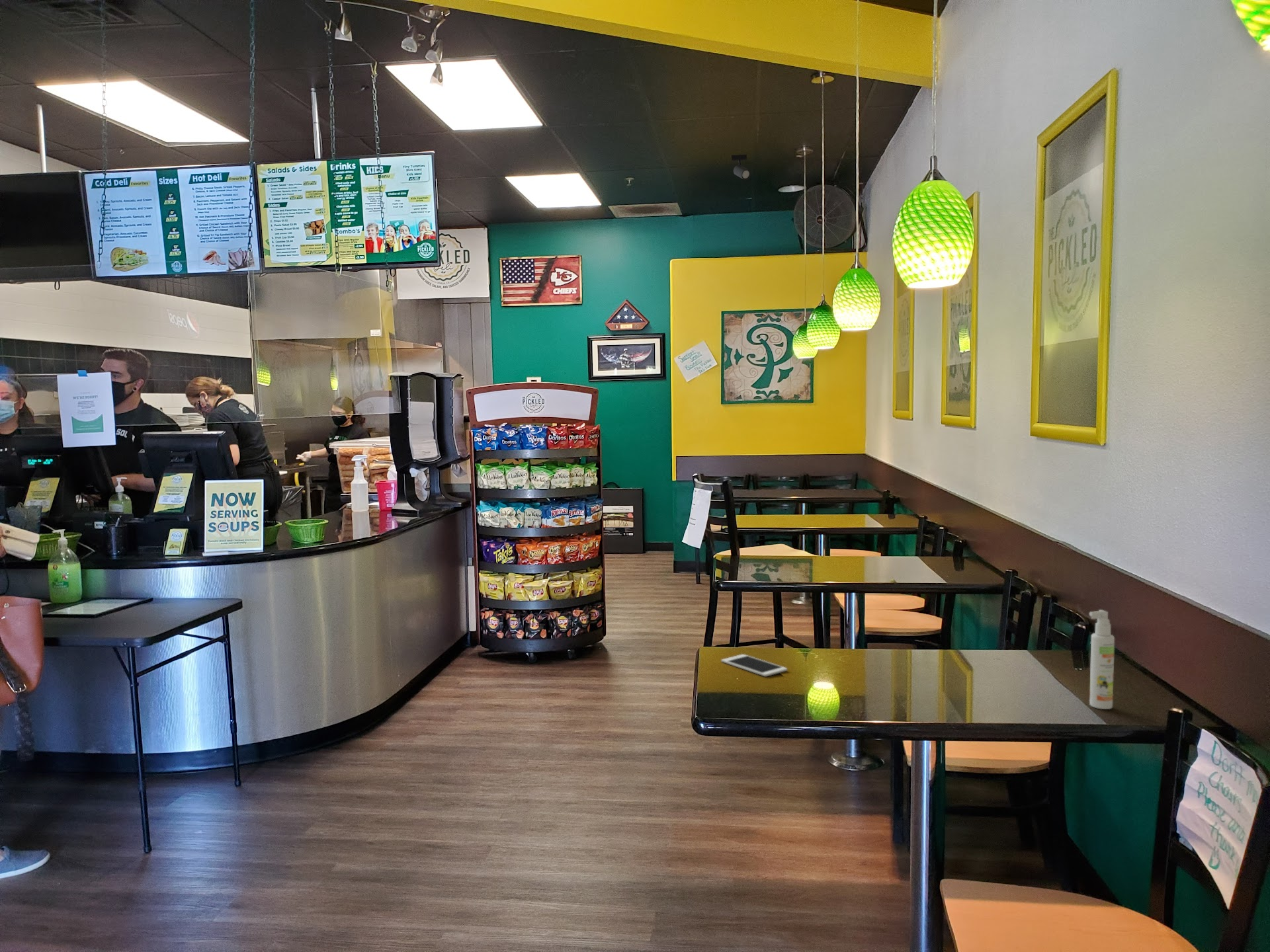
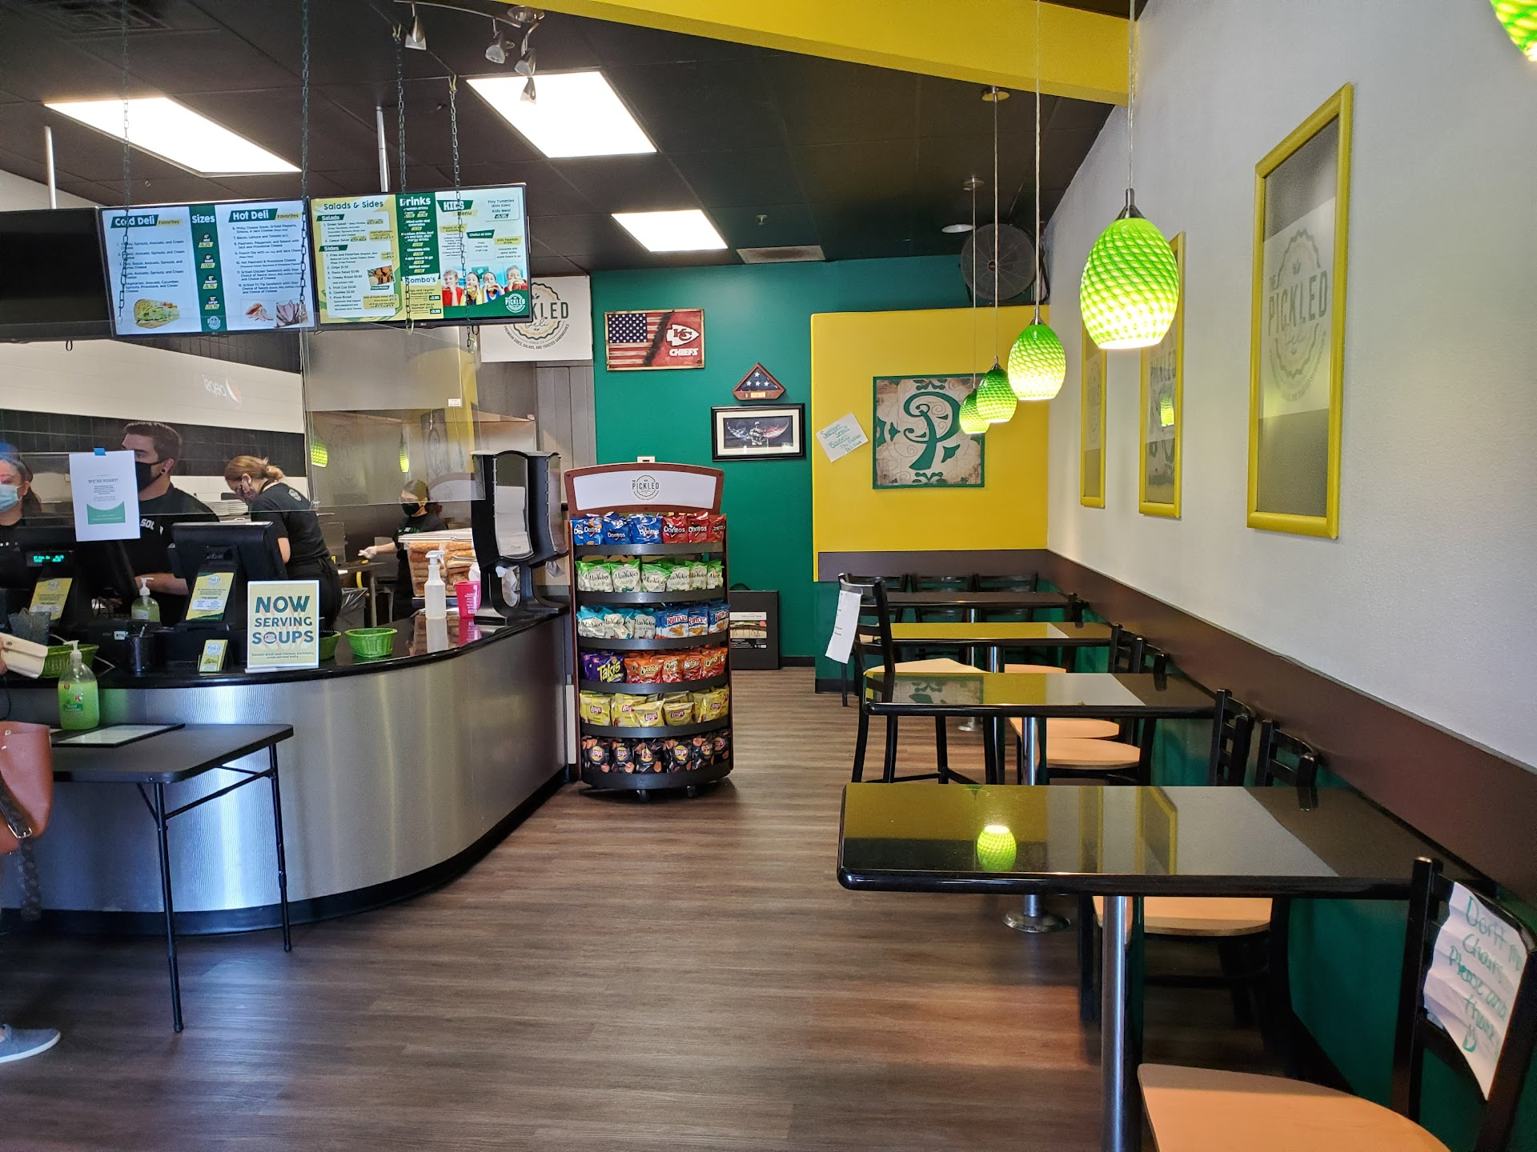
- cell phone (753, 664)
- spray bottle (1100, 658)
- track light (741, 167)
